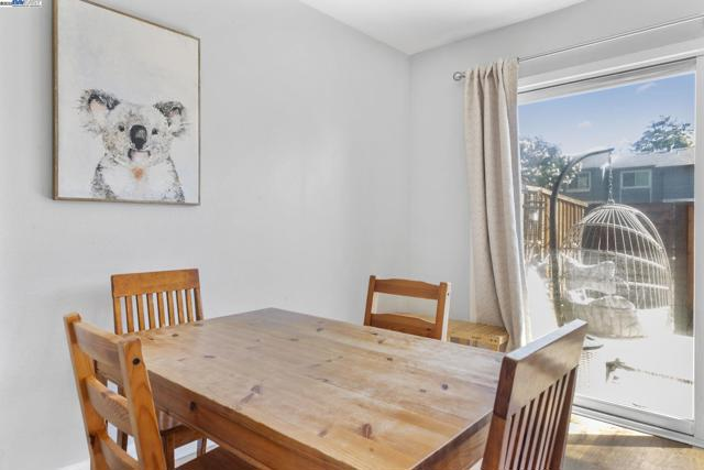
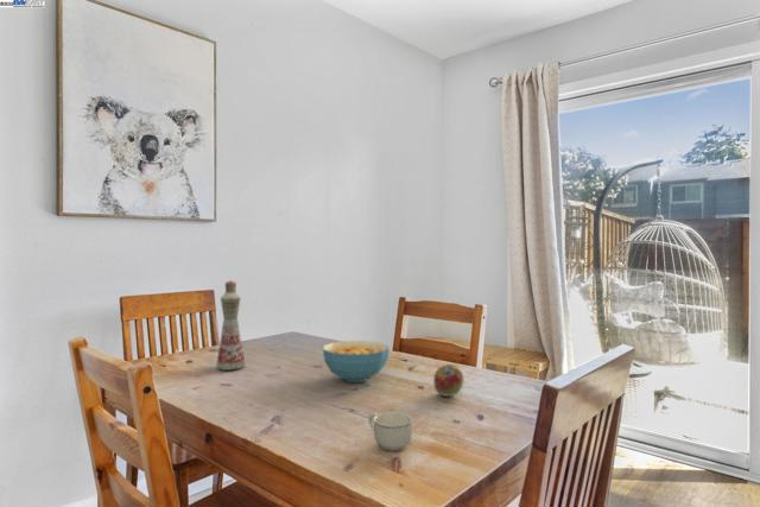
+ cup (388, 430)
+ cereal bowl (355, 363)
+ fruit (448, 380)
+ bottle (230, 323)
